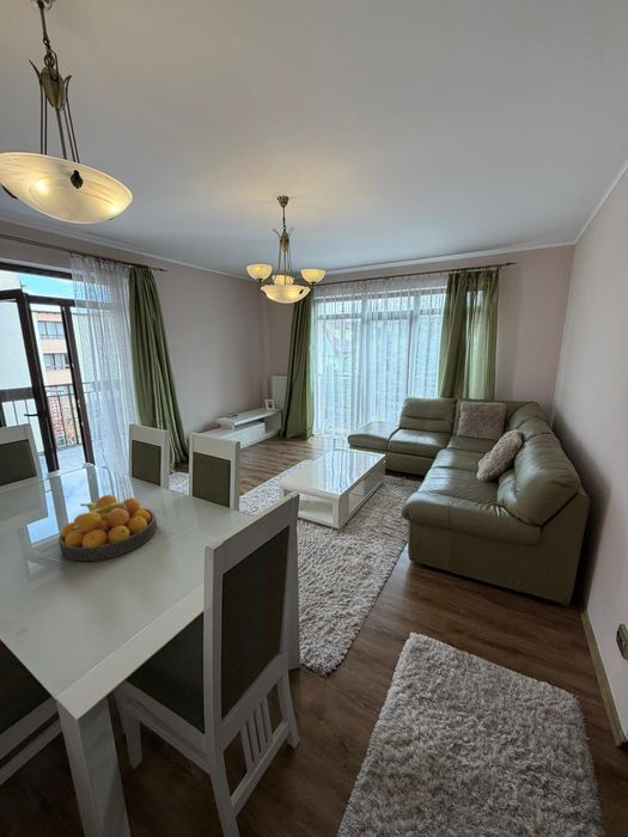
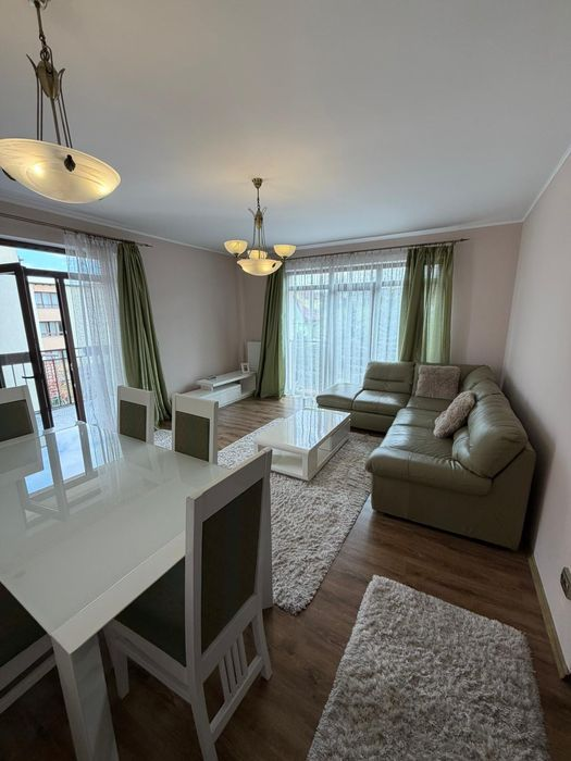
- fruit bowl (109, 519)
